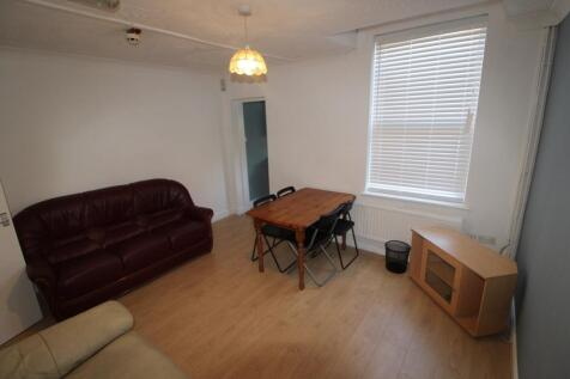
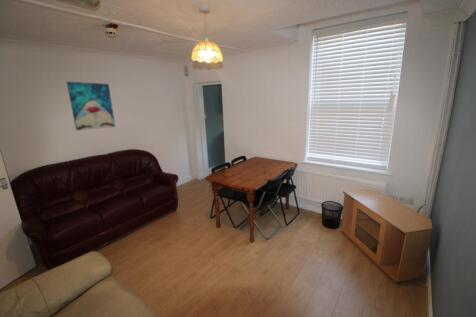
+ wall art (92, 106)
